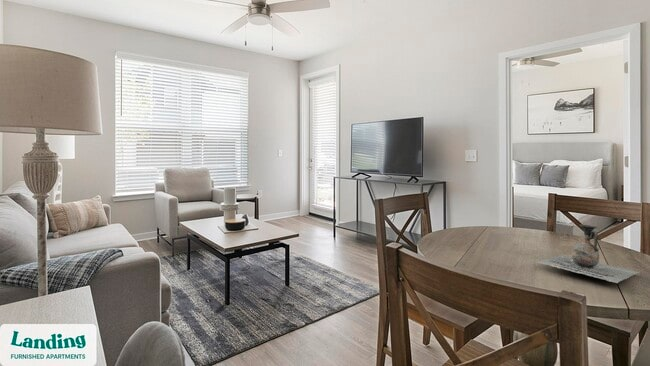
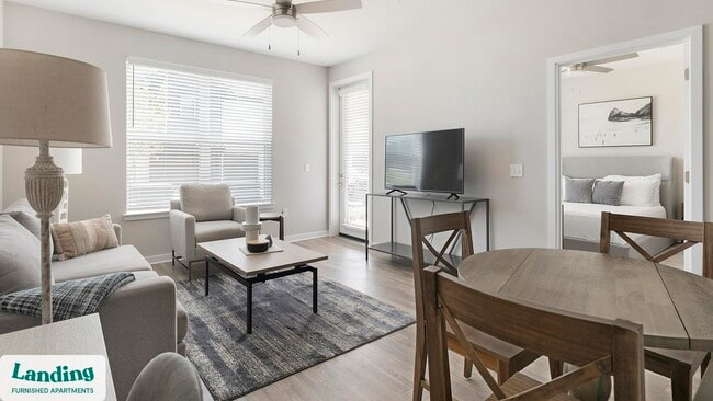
- decorative vase (586, 248)
